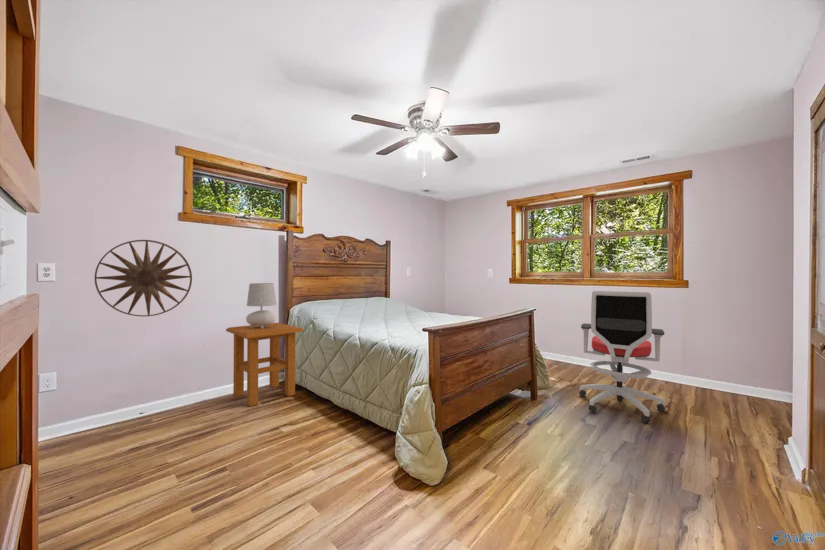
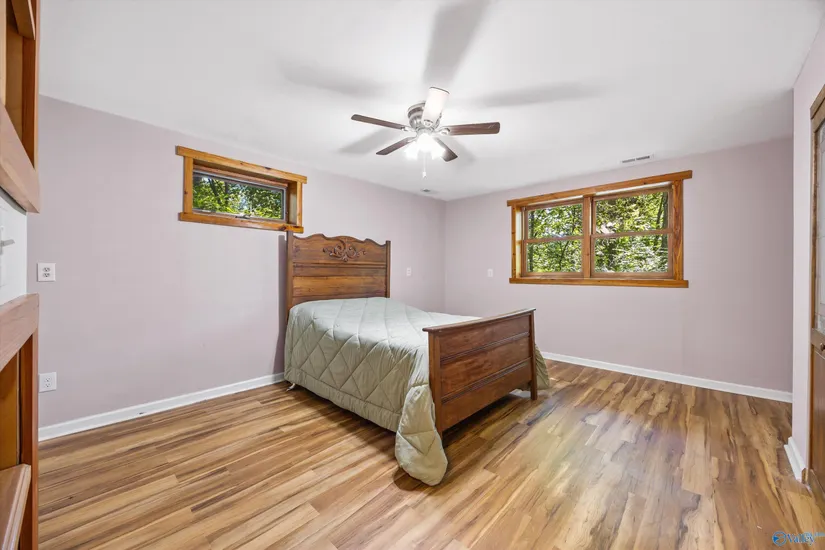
- side table (264, 361)
- wall art (147, 278)
- table lamp (260, 305)
- office chair (620, 347)
